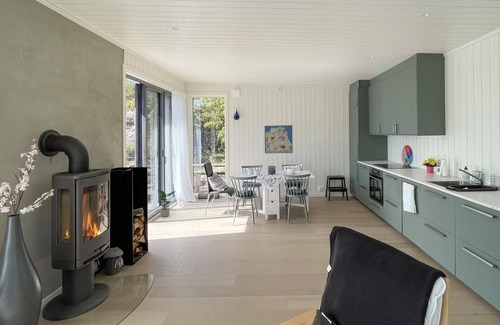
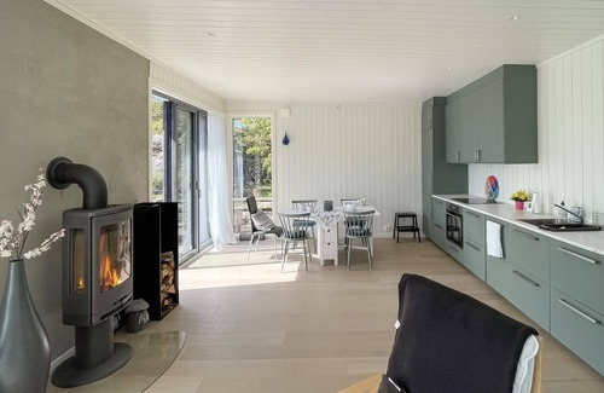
- wall art (278, 139)
- potted plant (165, 202)
